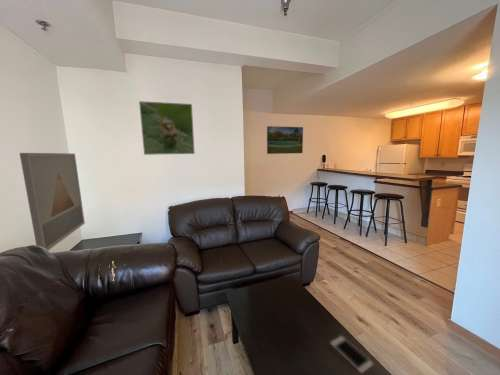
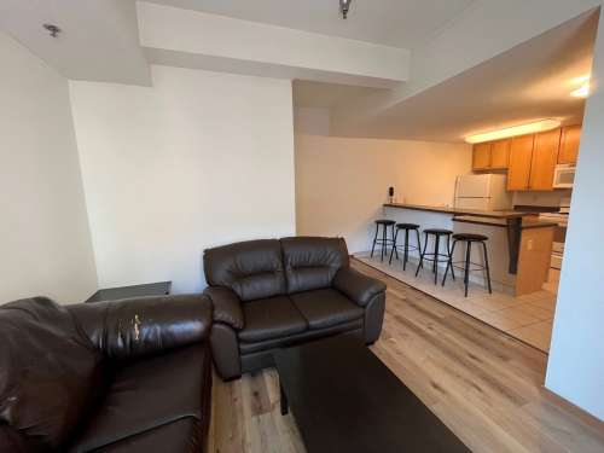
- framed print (168, 129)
- cell phone (350, 353)
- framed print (285, 140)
- wall art (59, 195)
